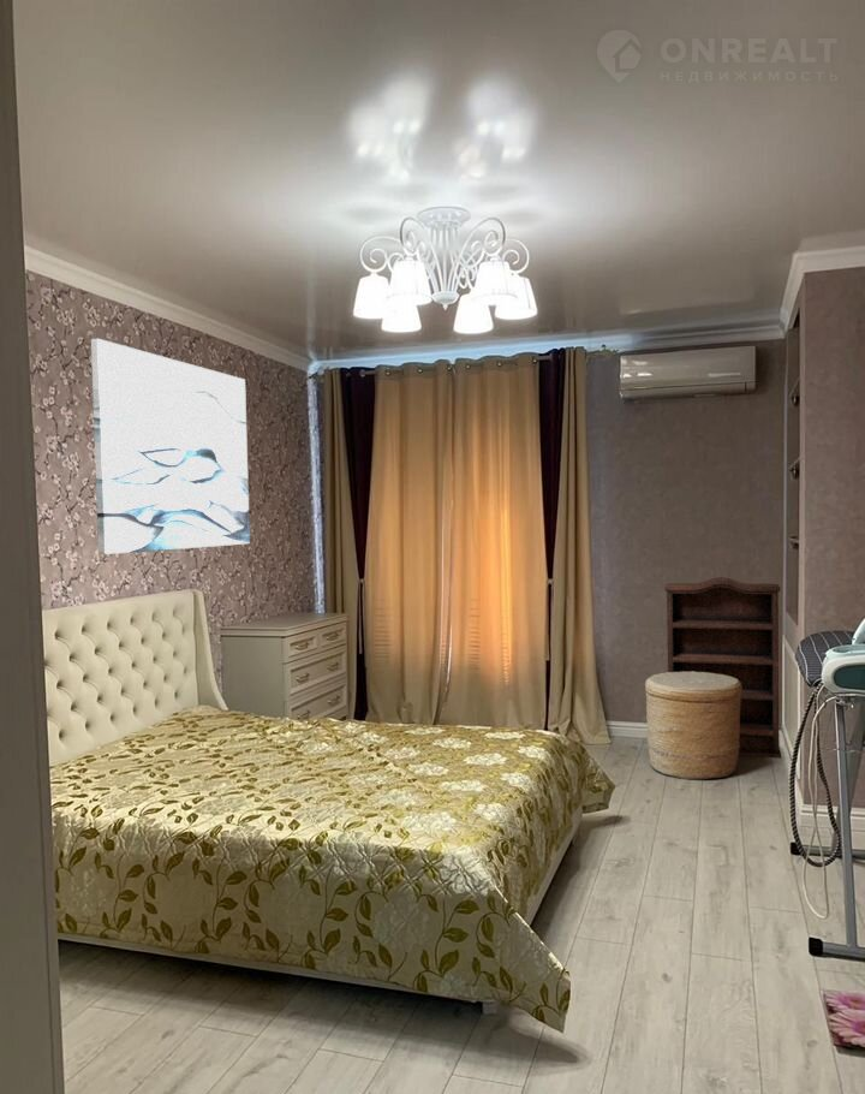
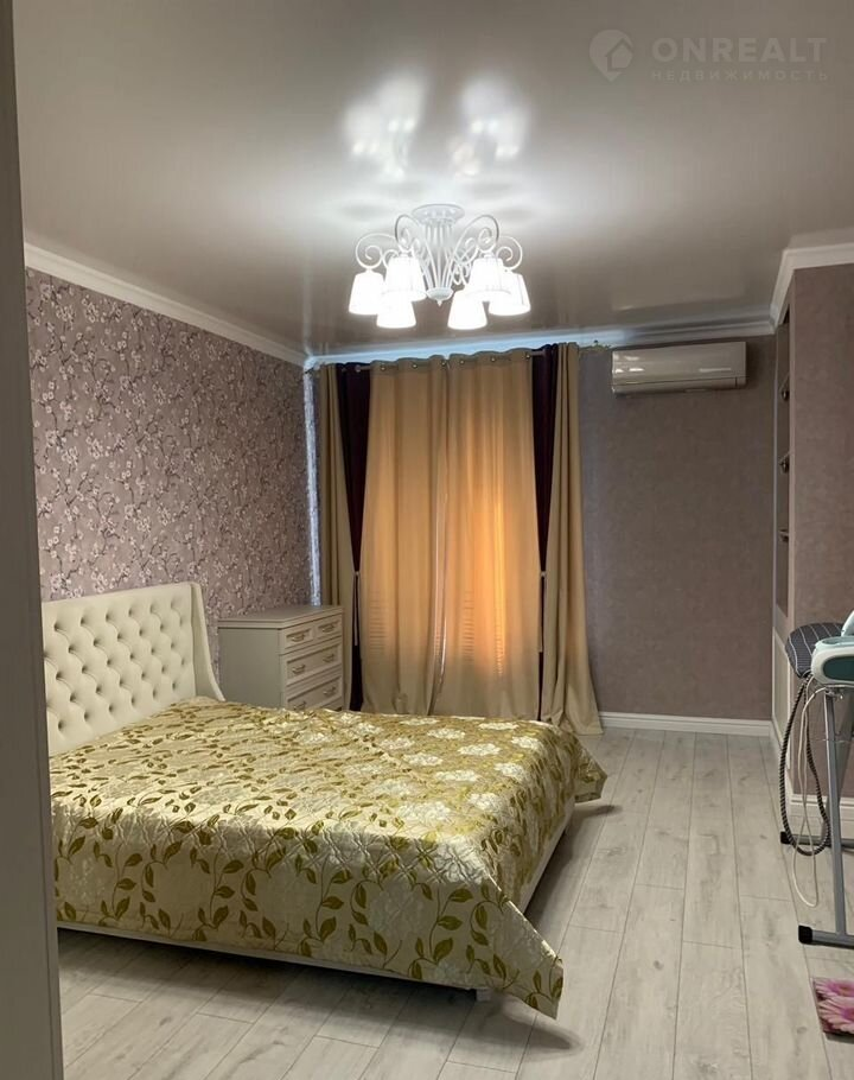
- bookshelf (721, 664)
- basket (693, 724)
- wall art (180, 454)
